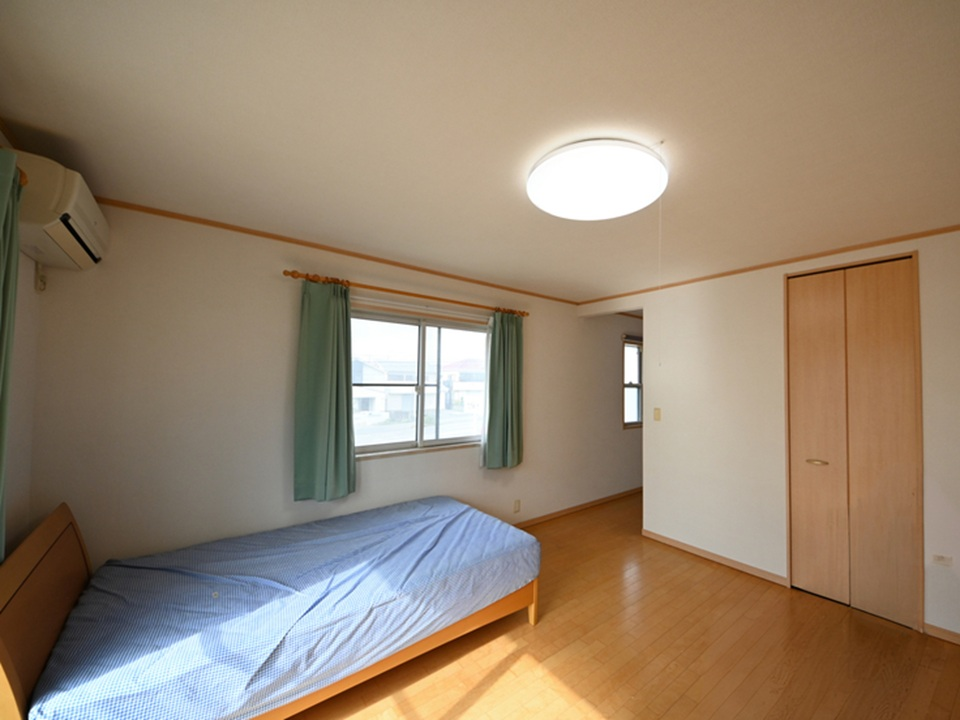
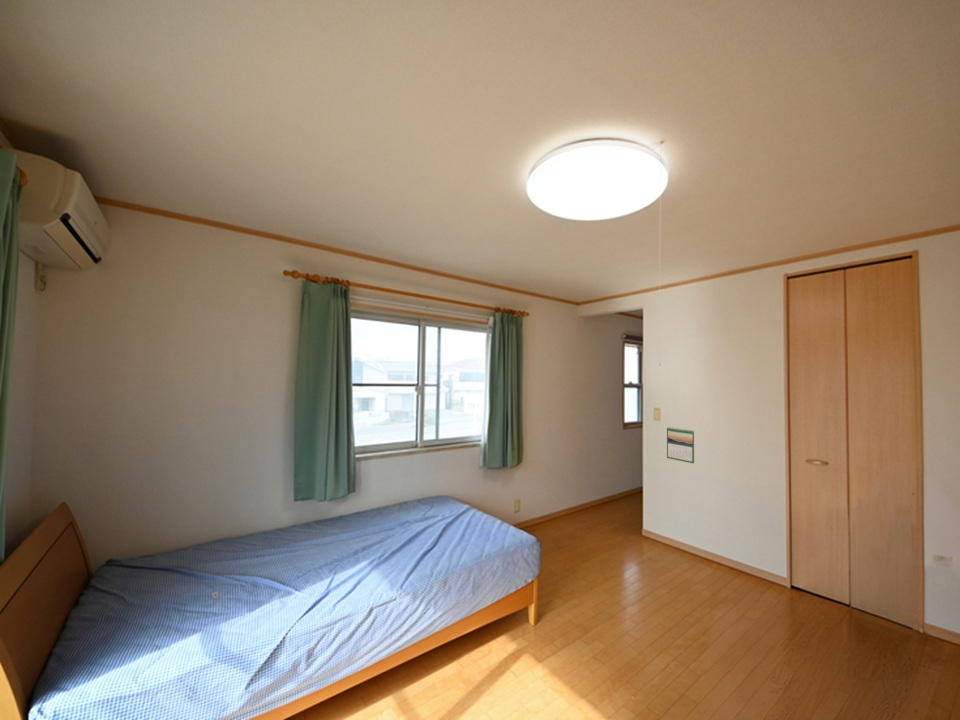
+ calendar (680, 444)
